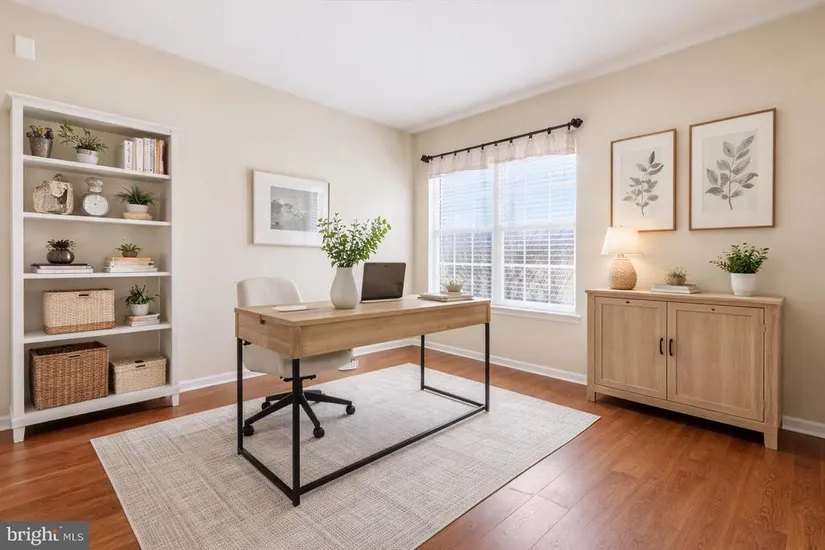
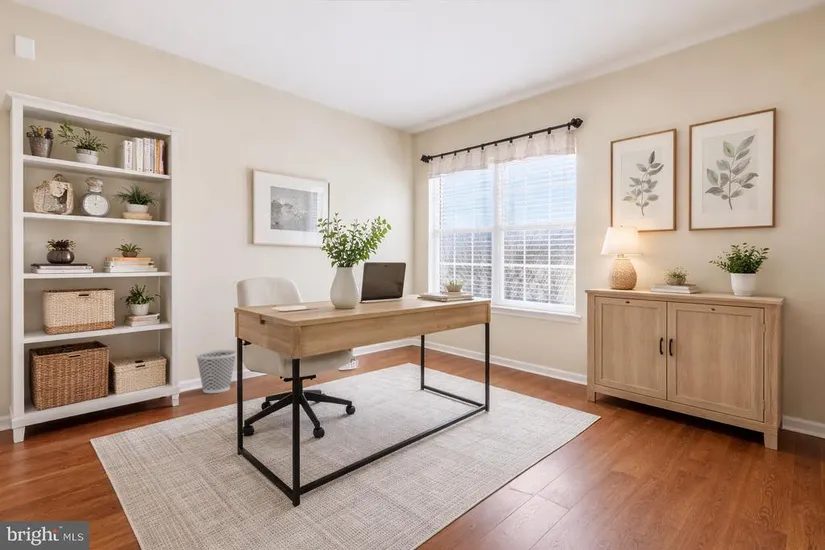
+ wastebasket (216, 371)
